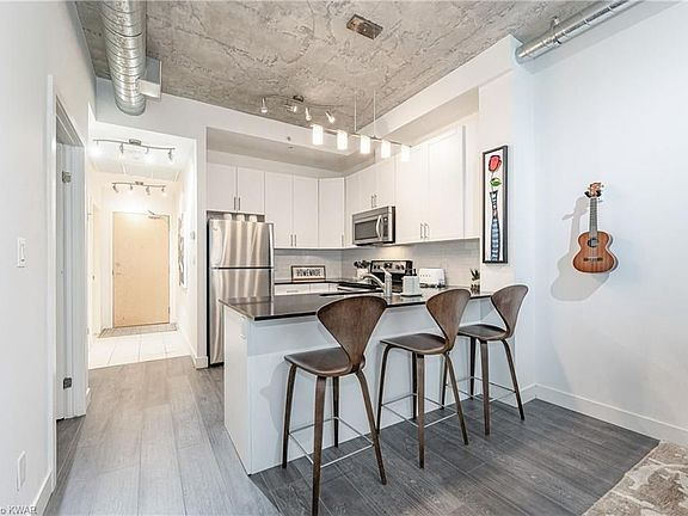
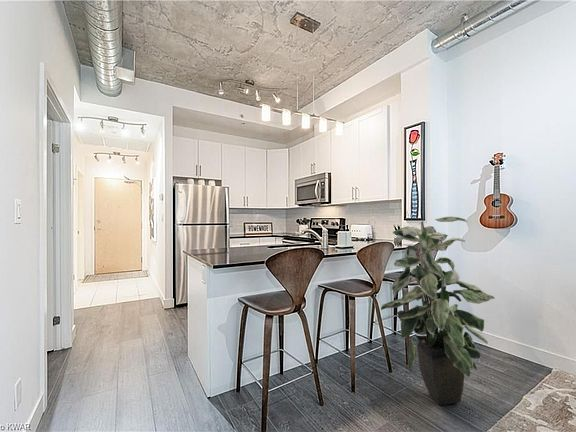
+ indoor plant (438, 309)
